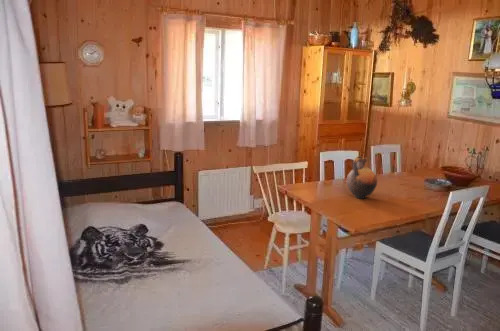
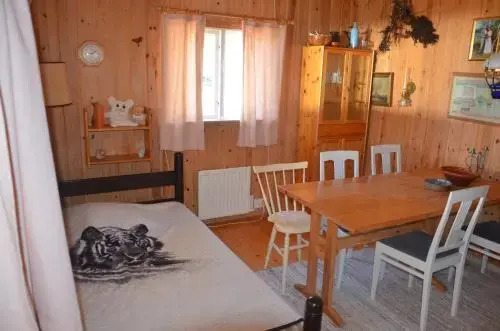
- ceramic pitcher (362, 177)
